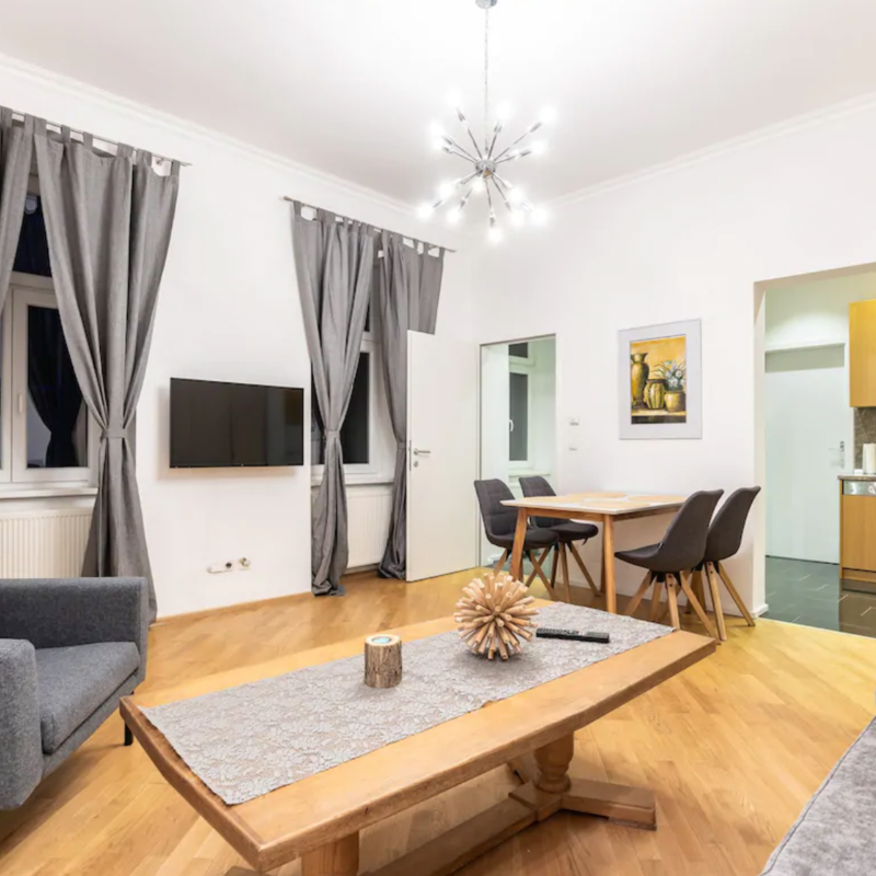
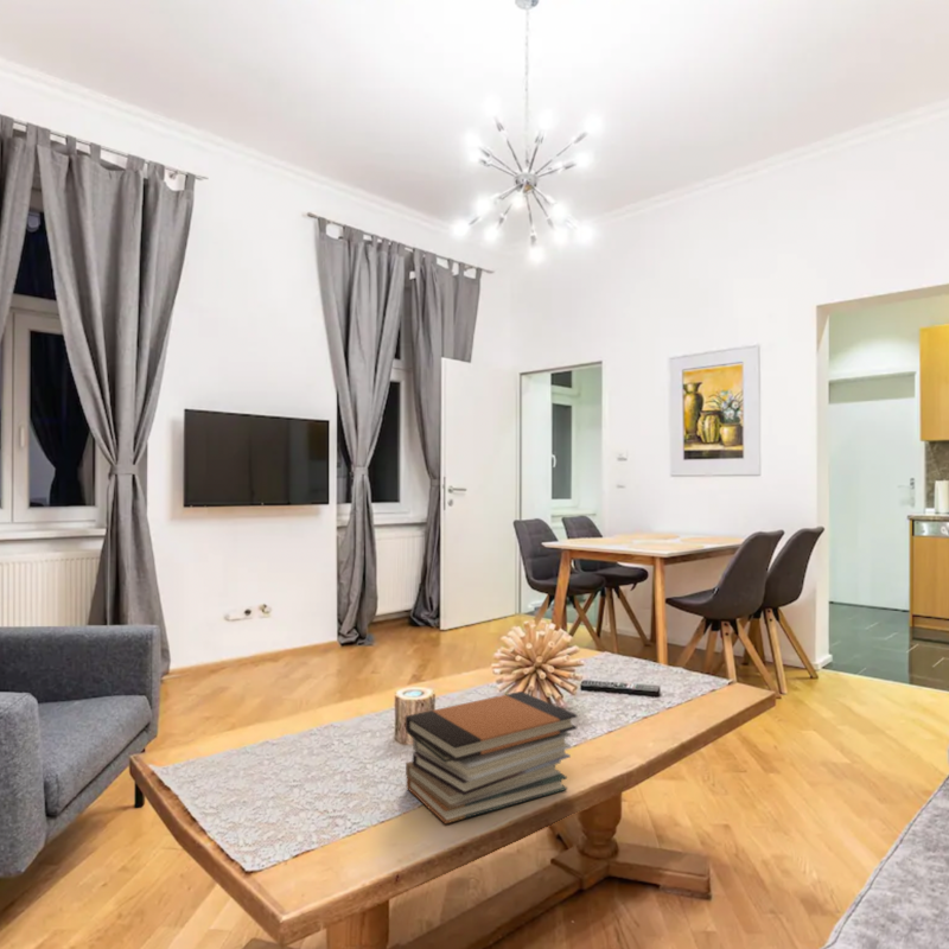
+ book stack (490, 751)
